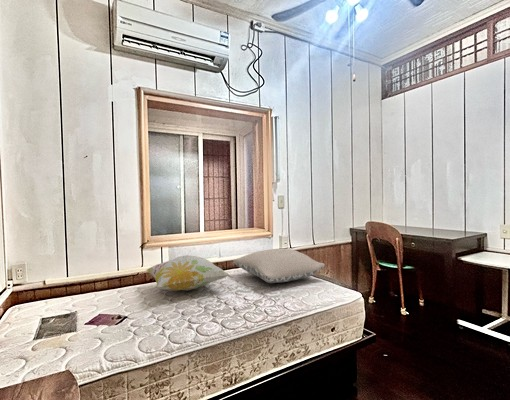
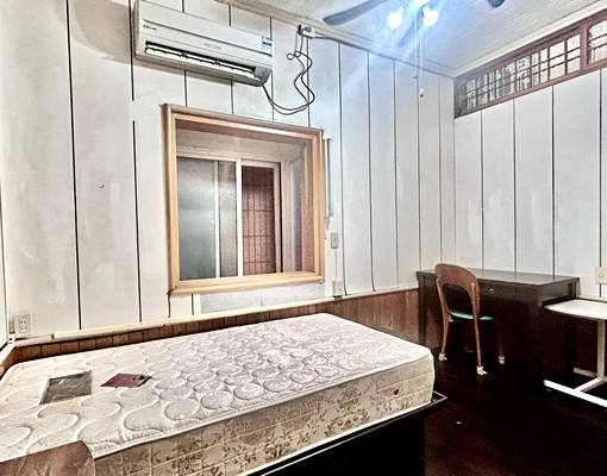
- decorative pillow (186, 272)
- pillow (277, 263)
